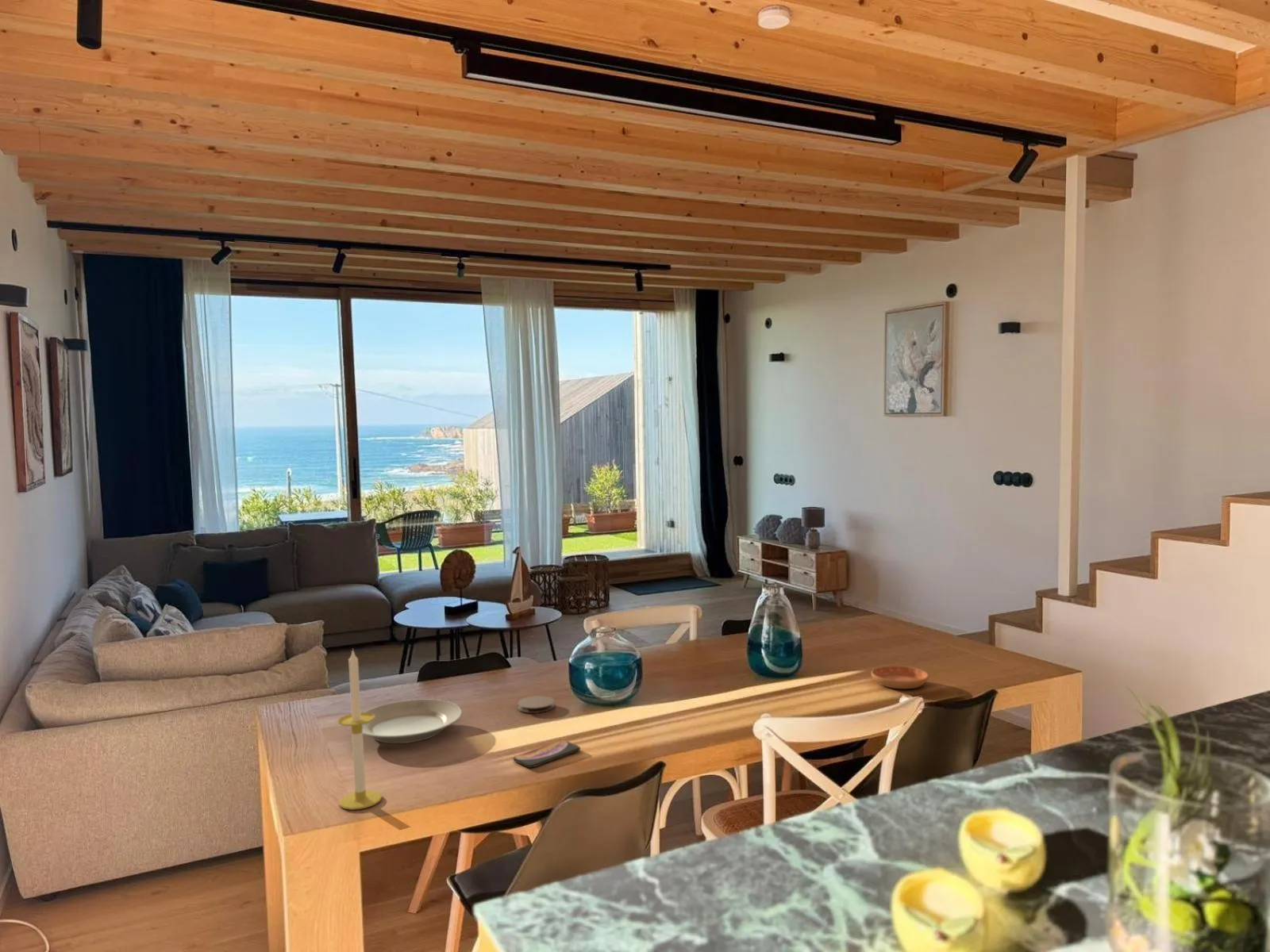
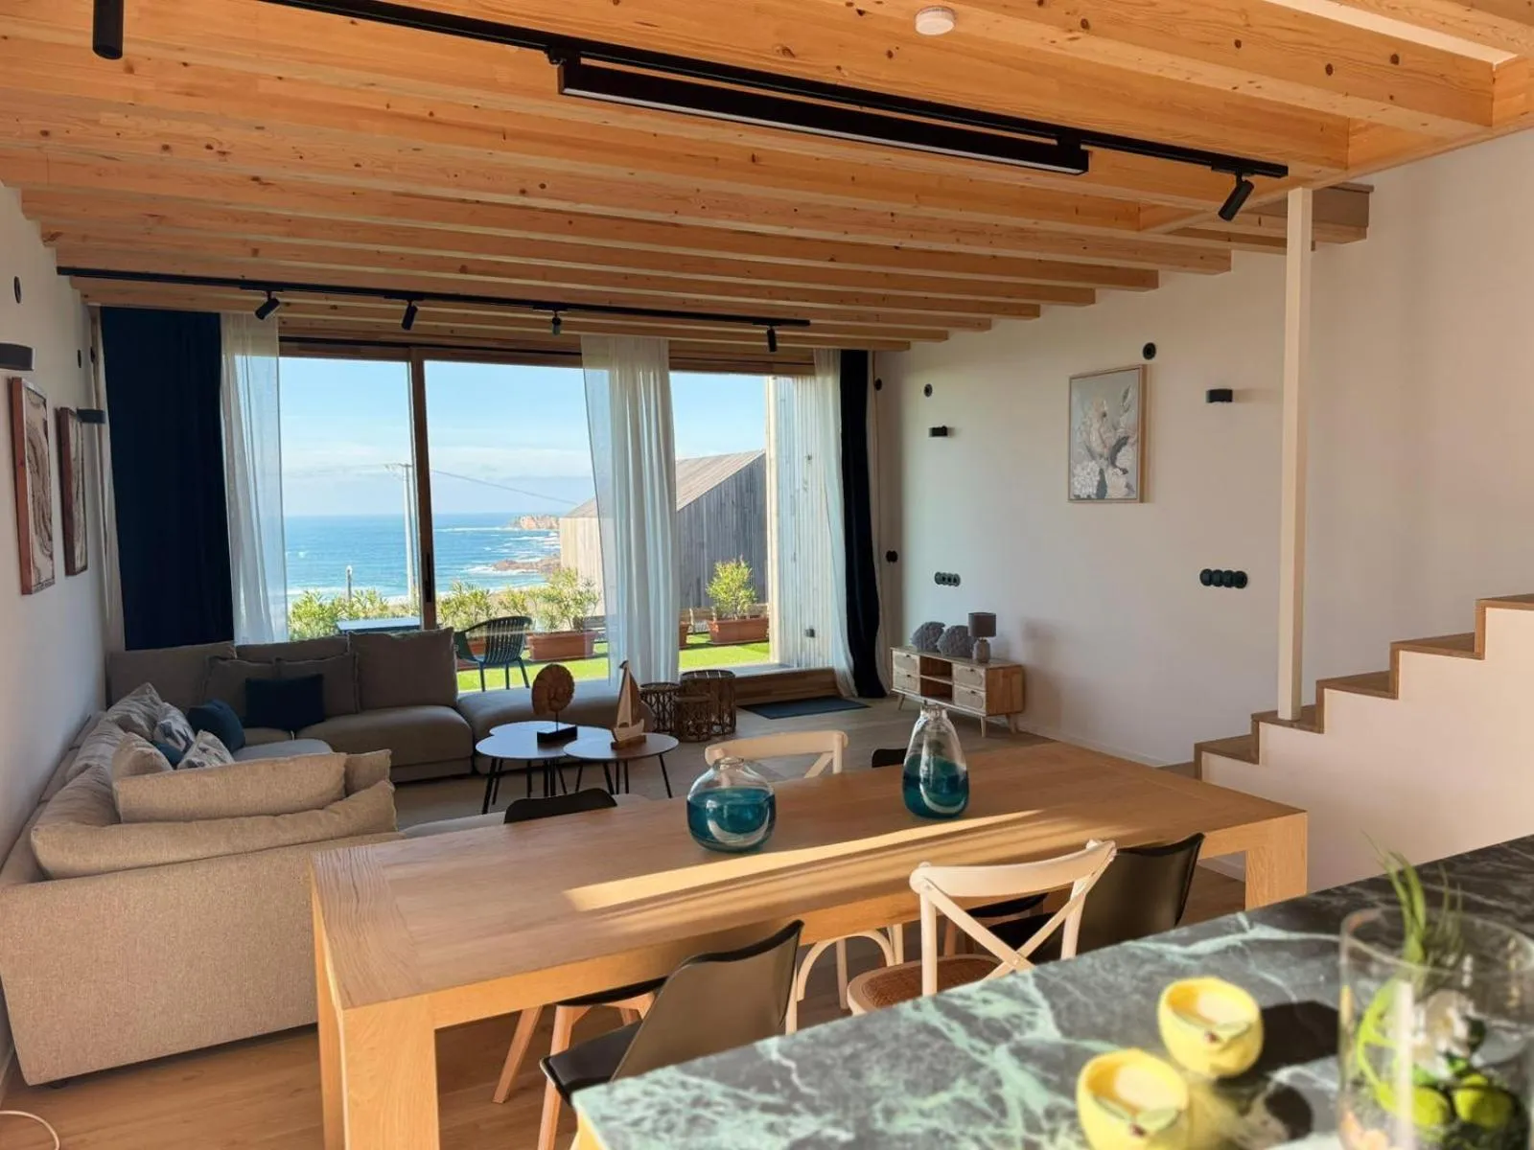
- smartphone (547, 753)
- saucer (899, 678)
- plate (408, 724)
- coaster (536, 704)
- candle (356, 724)
